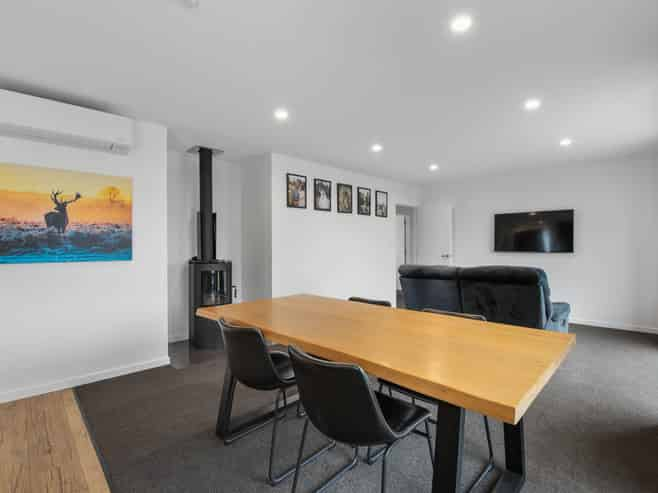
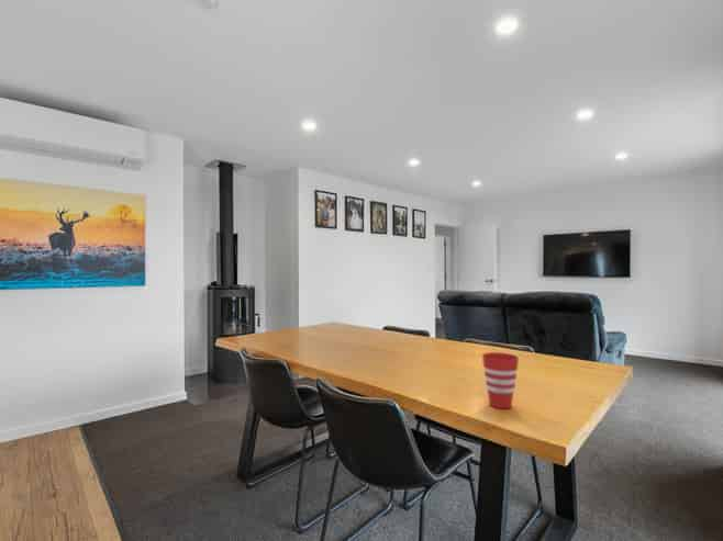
+ cup (500, 380)
